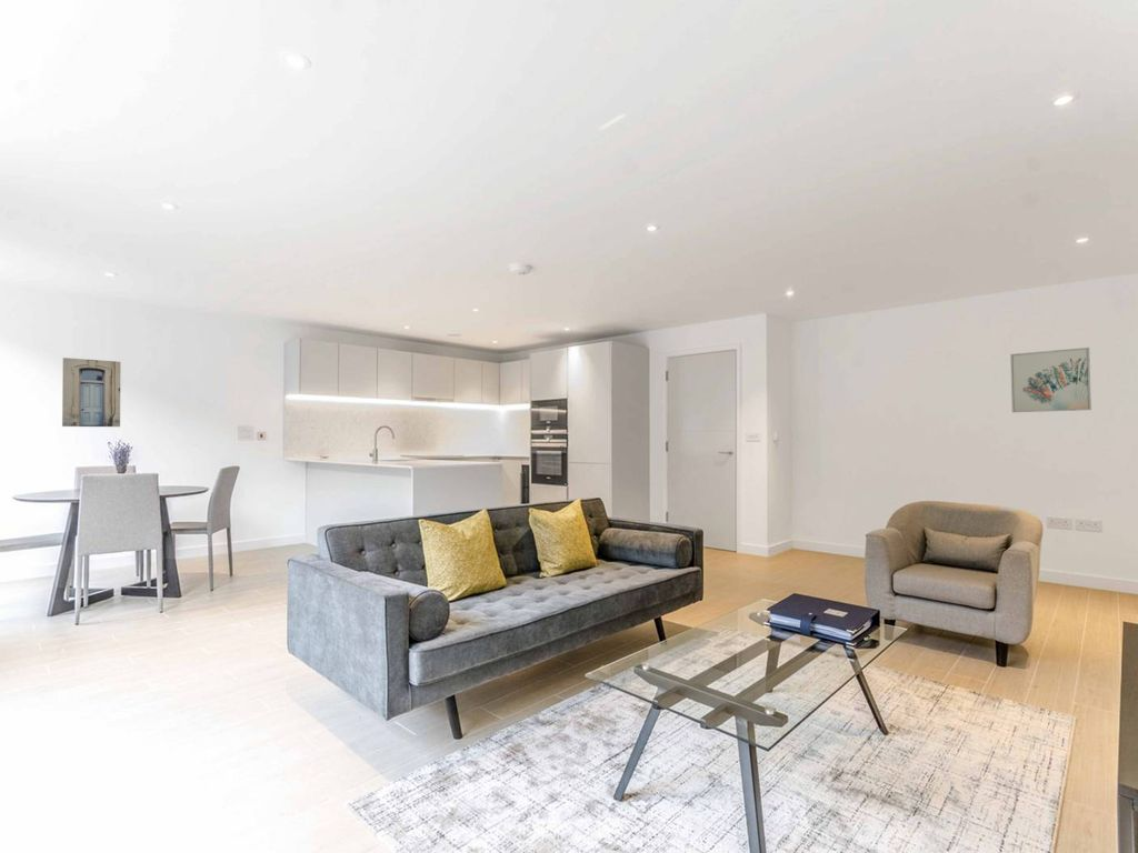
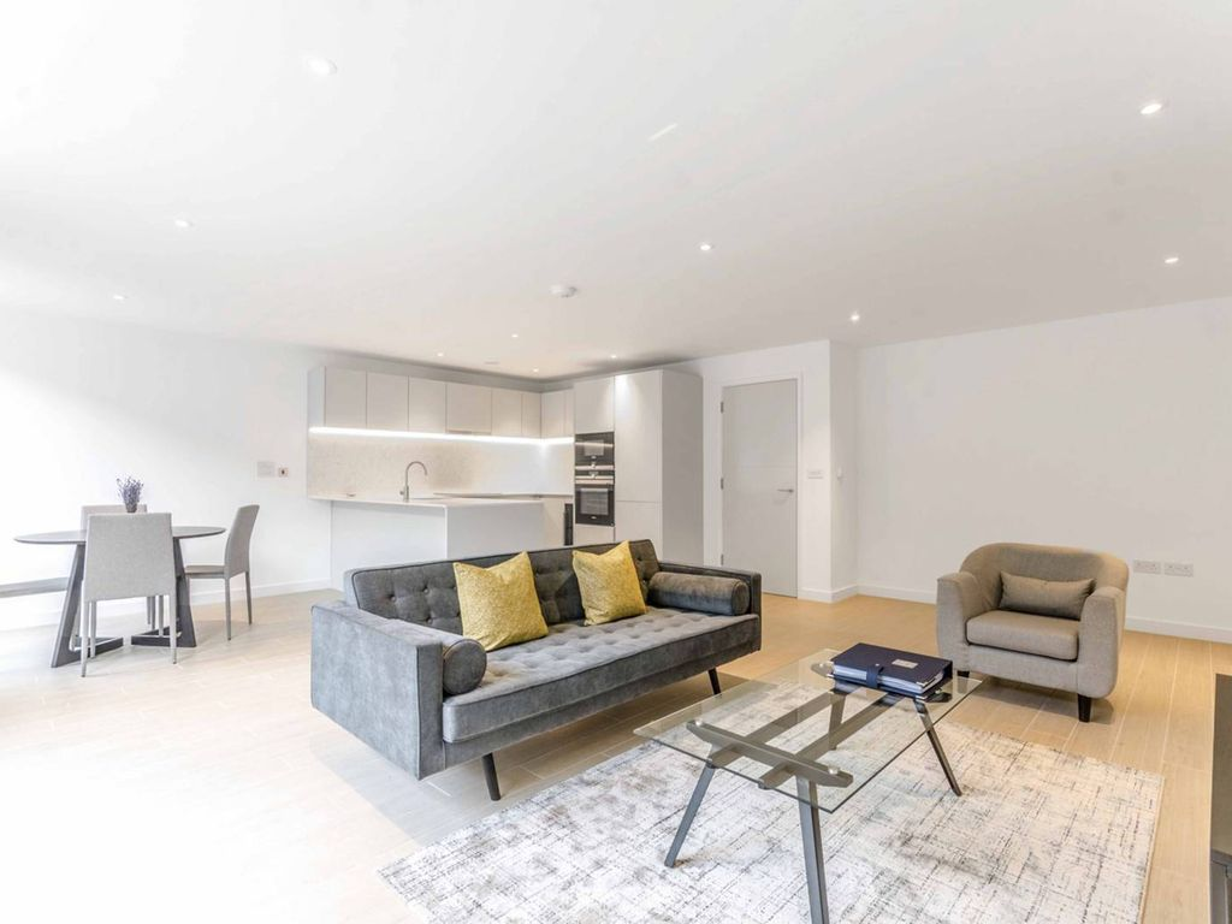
- wall art (91, 393)
- wall art (1049, 381)
